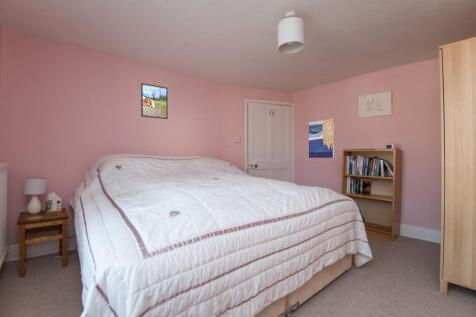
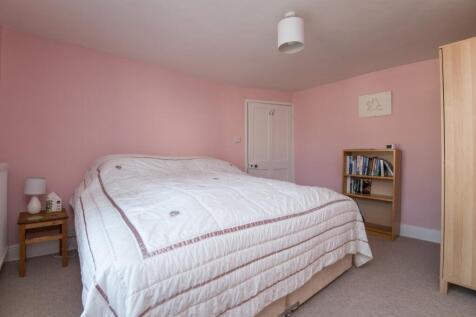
- wall art (321, 139)
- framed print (154, 101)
